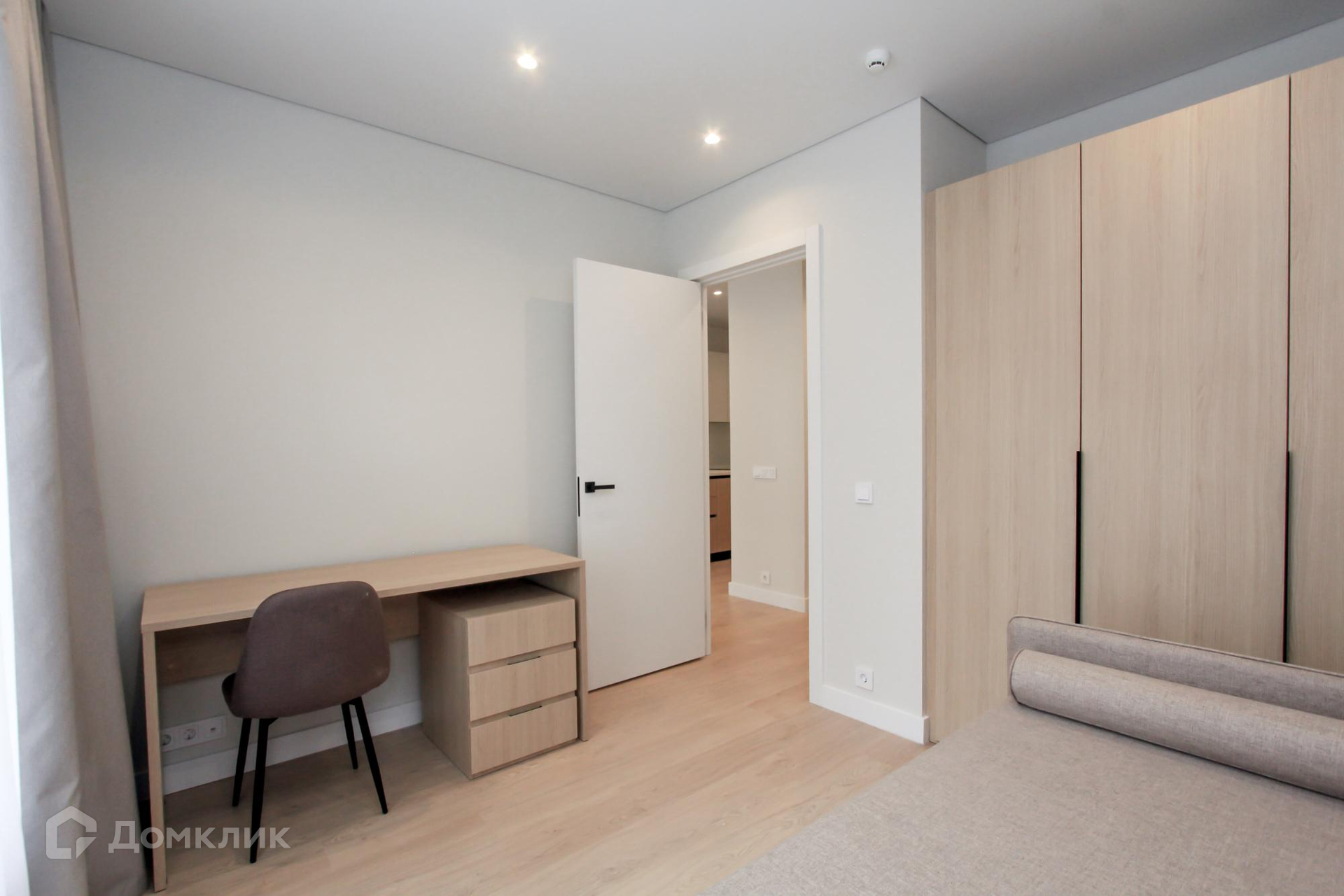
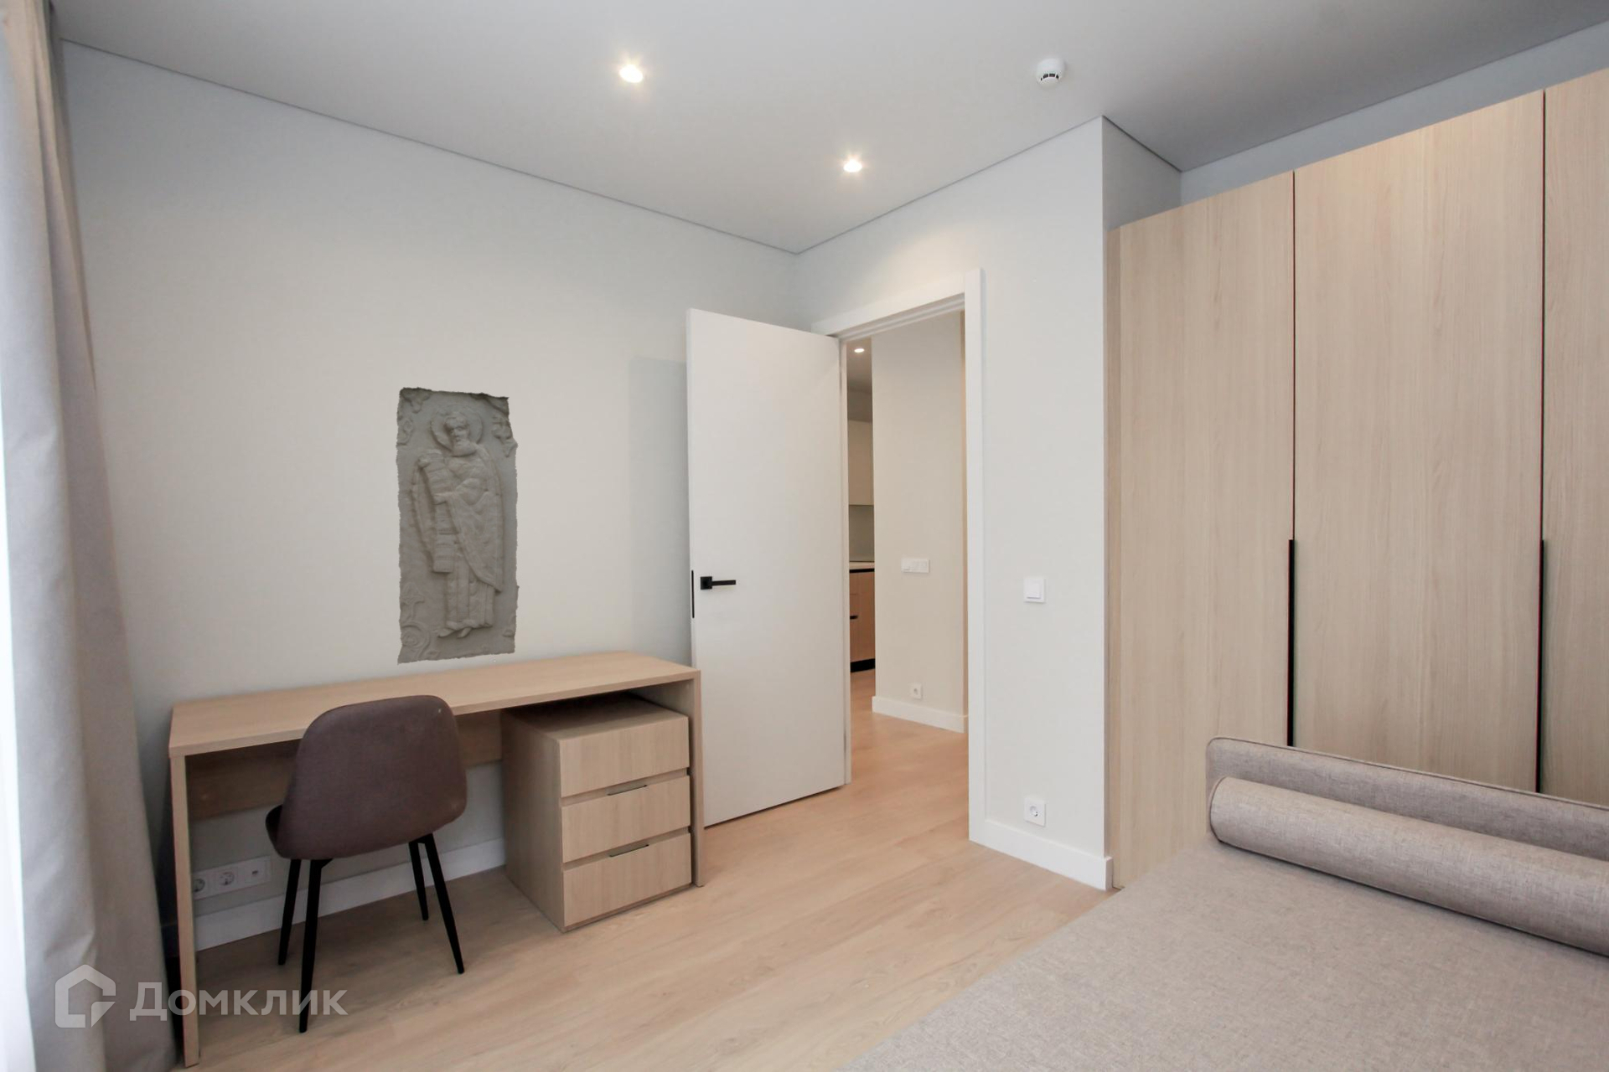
+ stone relief (461, 526)
